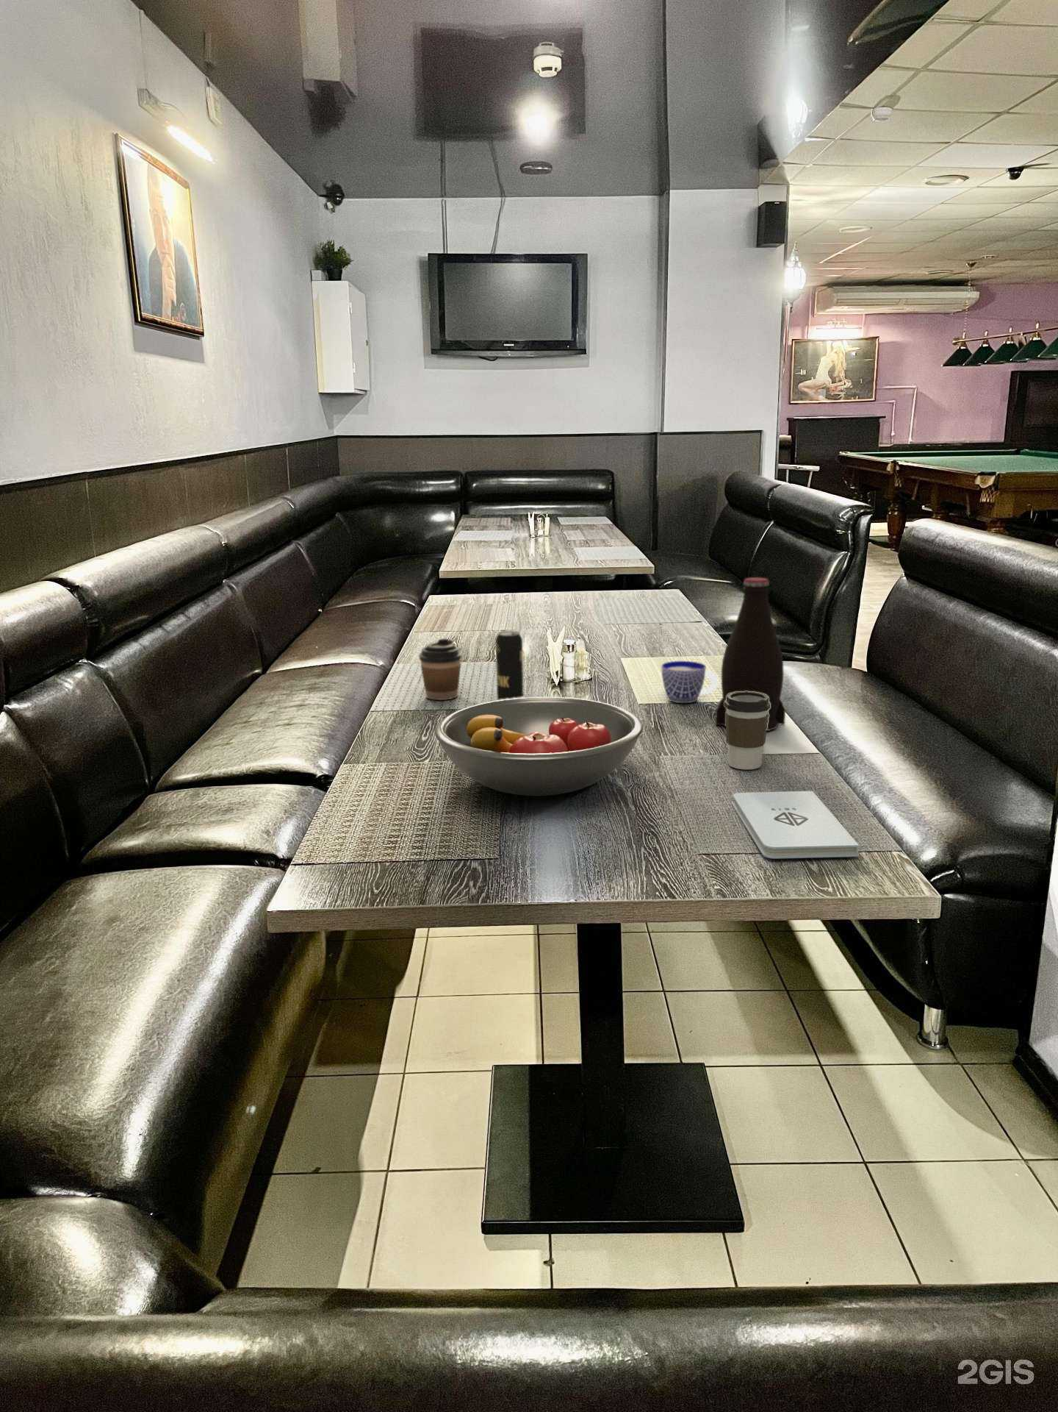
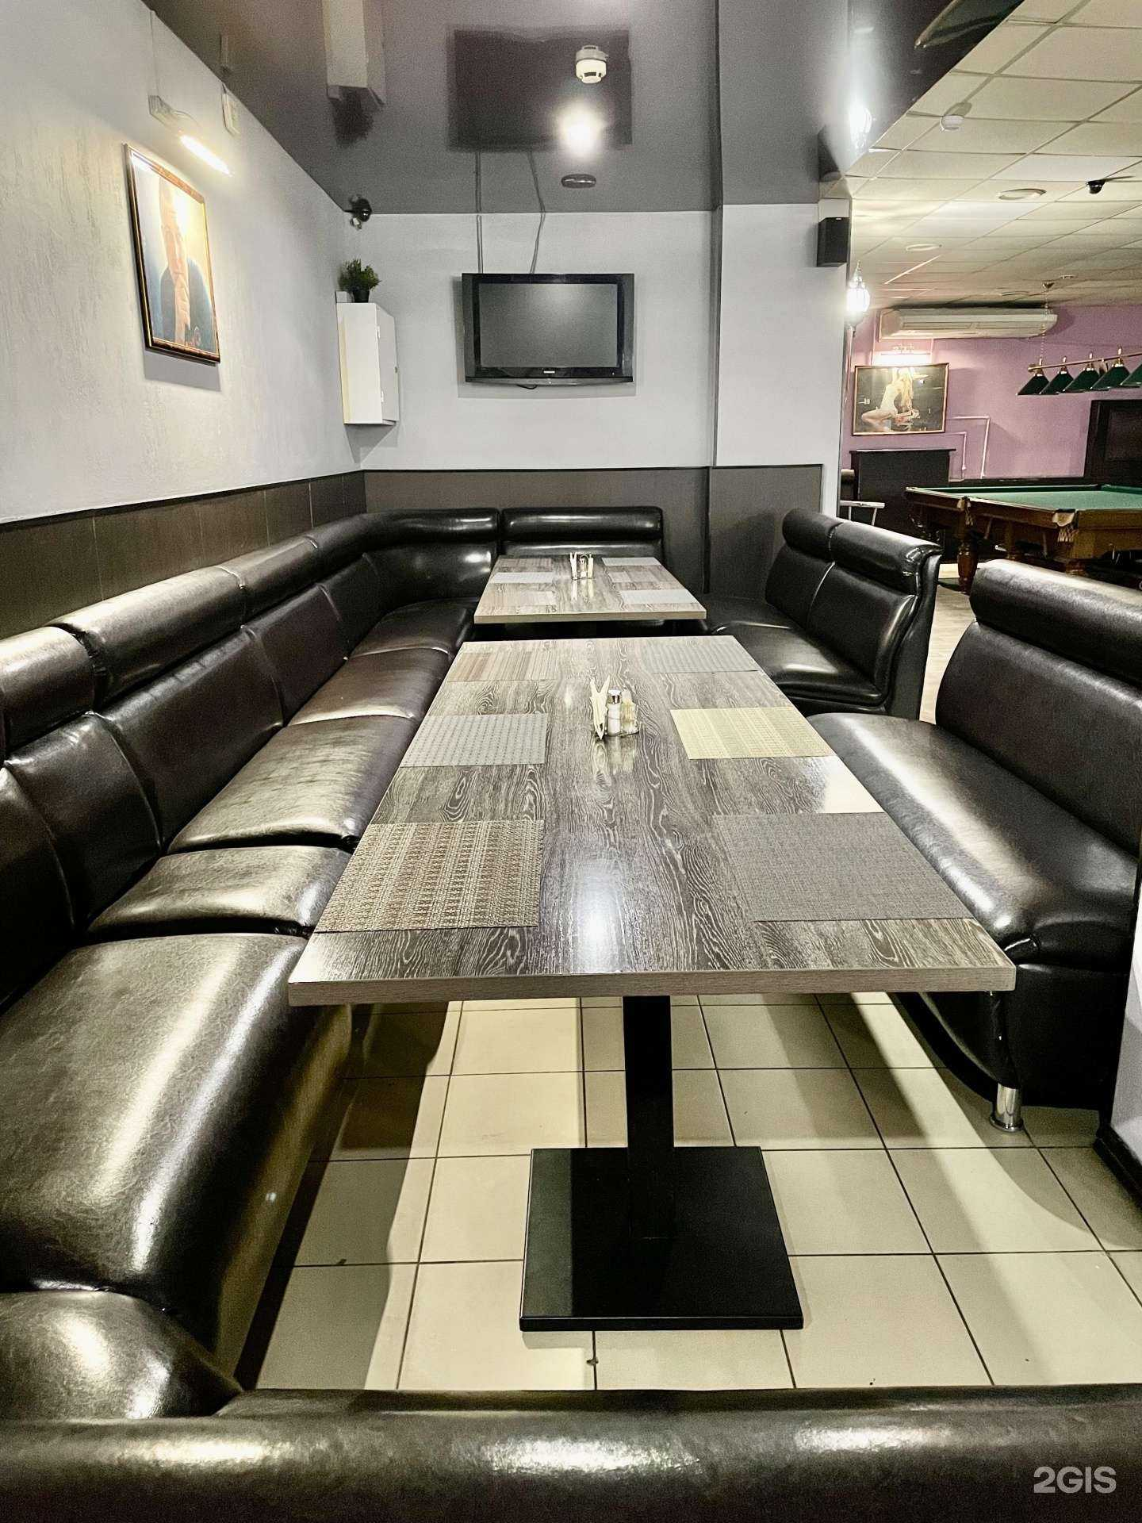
- fruit bowl (539, 744)
- cup (690, 683)
- coffee cup (441, 668)
- coffee cup (746, 730)
- beverage can (509, 666)
- bottle (752, 653)
- notepad (790, 823)
